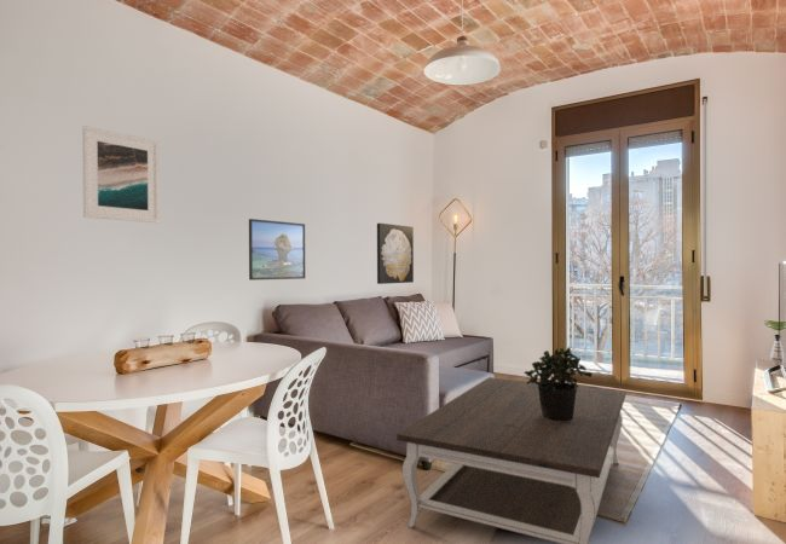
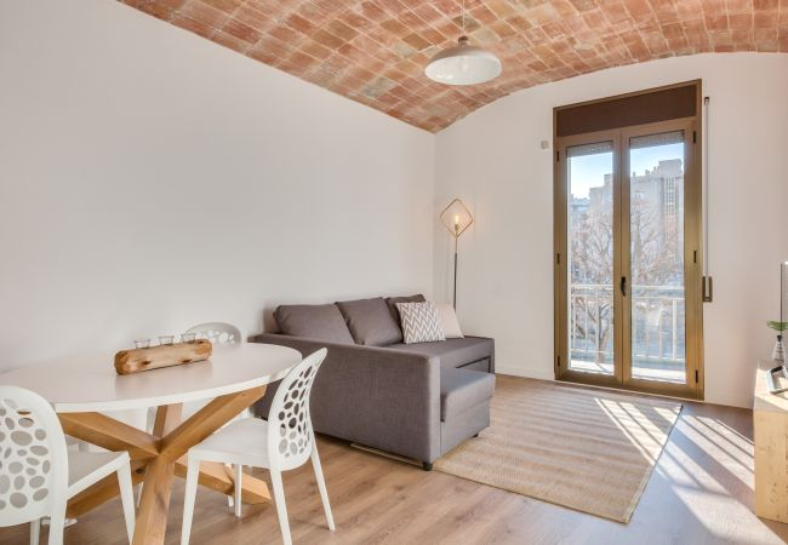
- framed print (278, 250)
- wall art (395, 254)
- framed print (122, 176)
- potted plant (560, 381)
- coffee table (527, 450)
